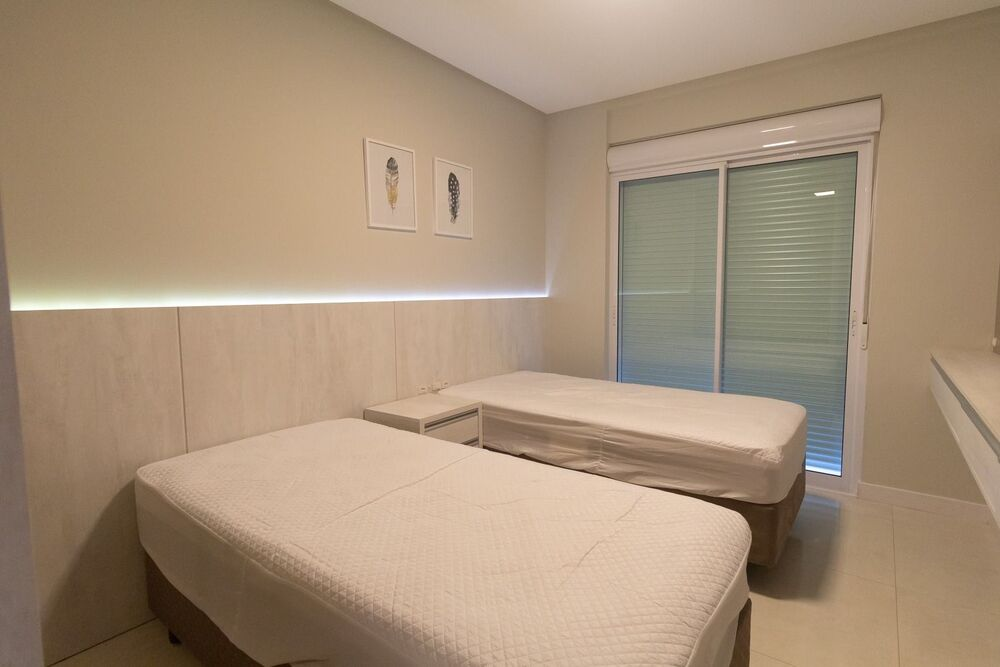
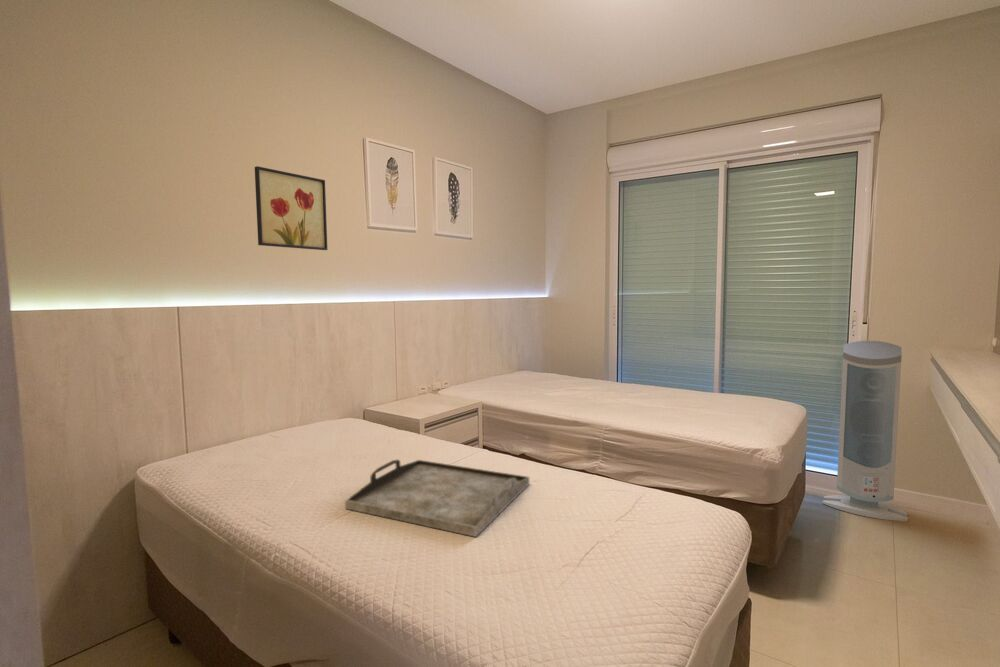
+ air purifier (867, 426)
+ wall art (292, 211)
+ serving tray (442, 484)
